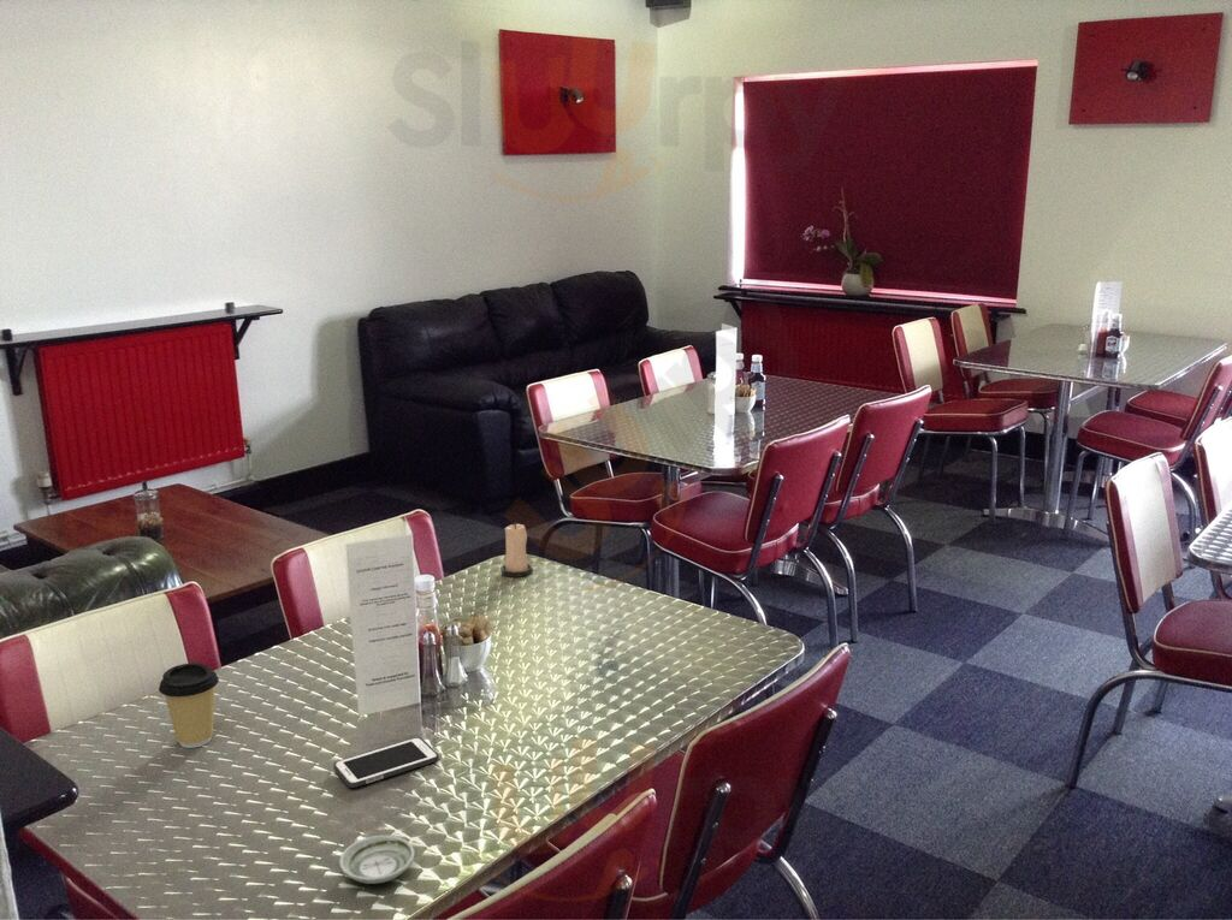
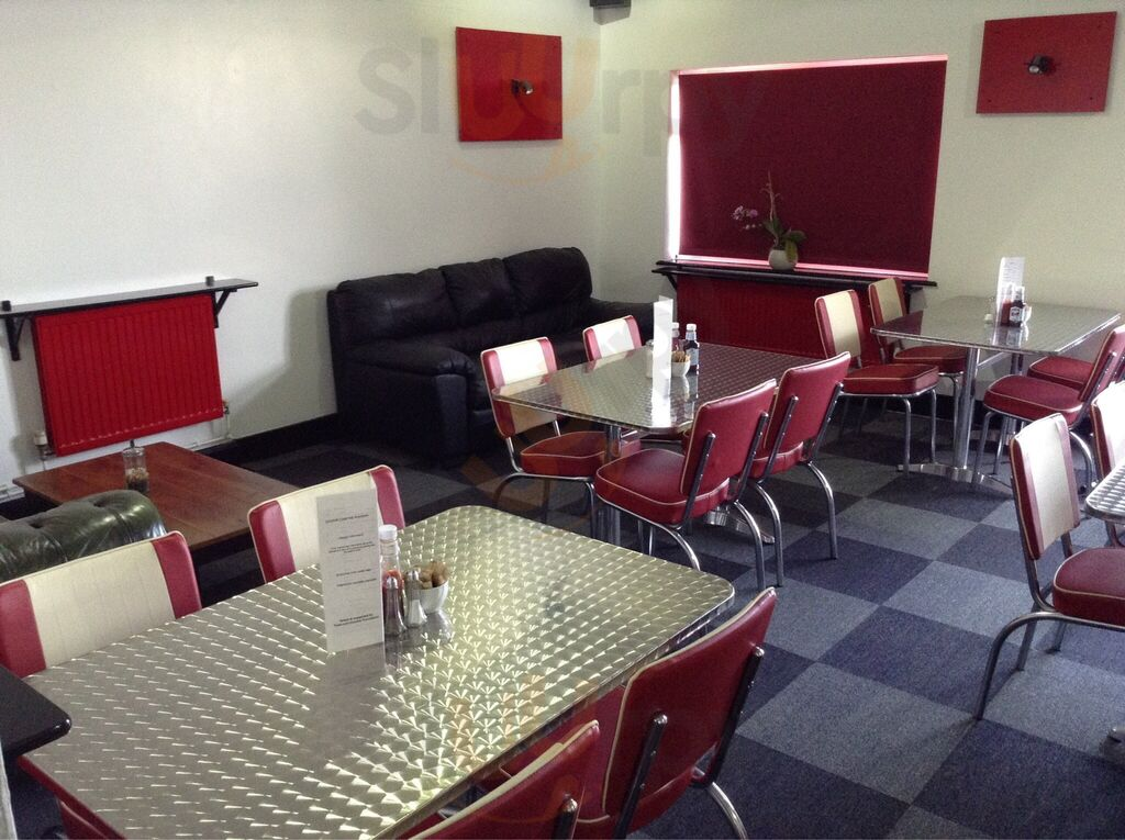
- saucer (377, 863)
- cell phone (386, 761)
- candle (515, 546)
- coffee cup (191, 706)
